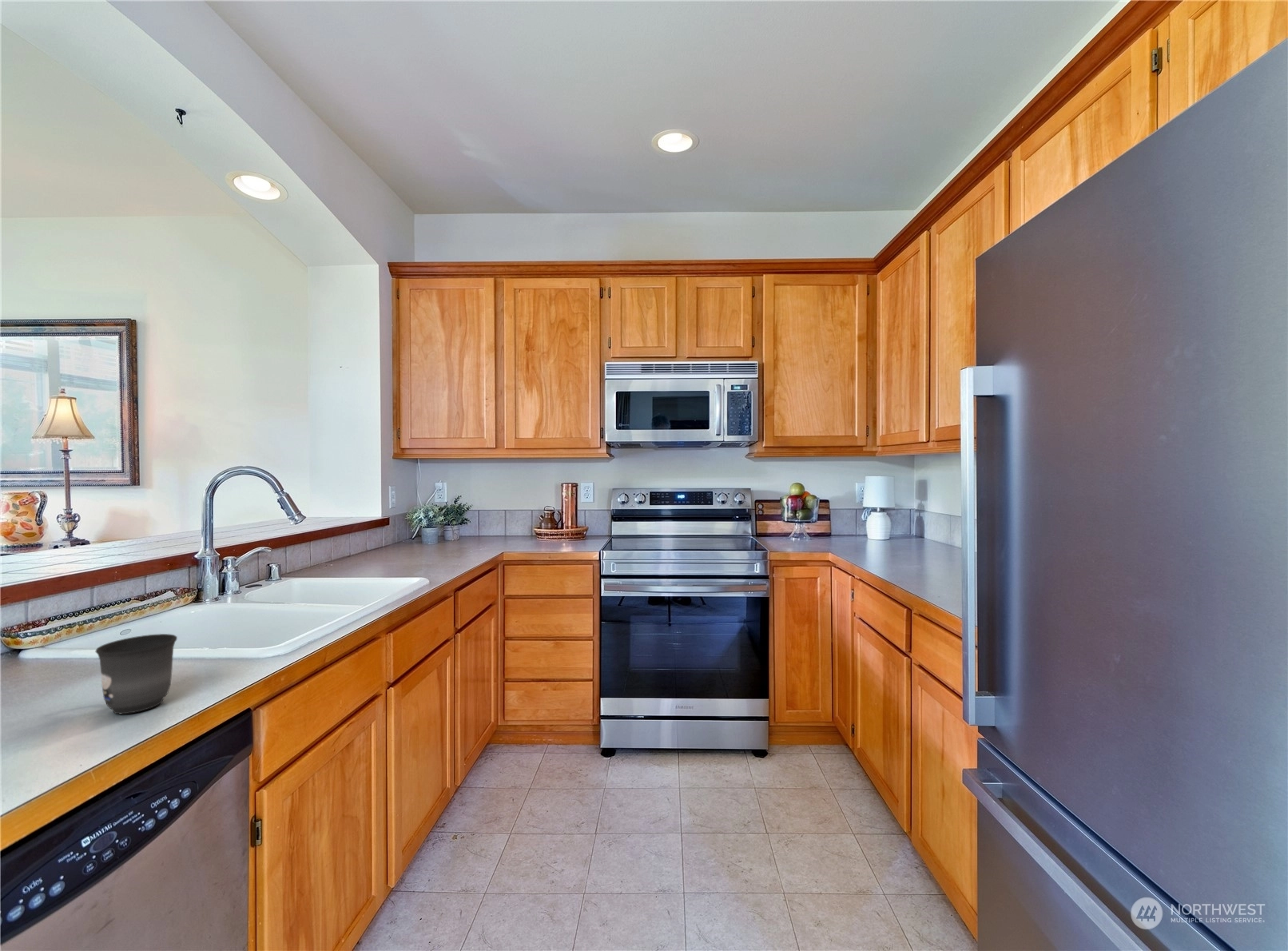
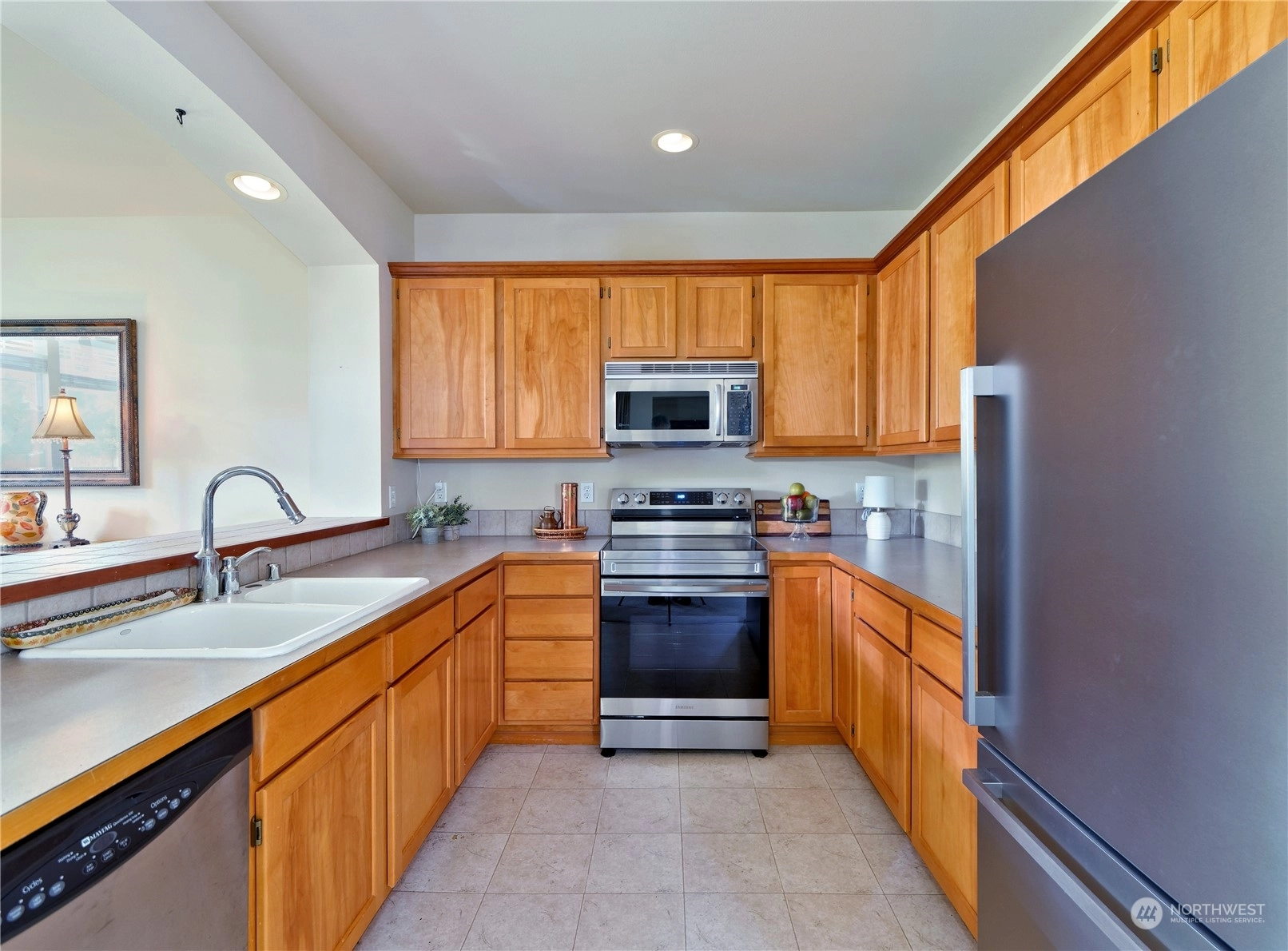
- mug (133, 672)
